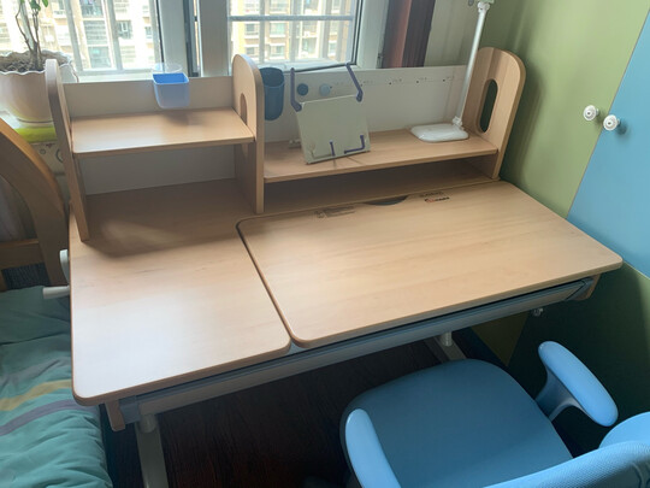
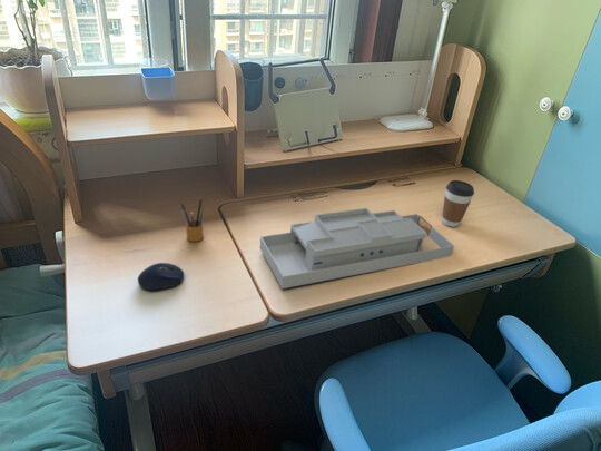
+ pencil box (194, 219)
+ coffee cup (455, 204)
+ computer mouse (160, 274)
+ desk organizer (358, 237)
